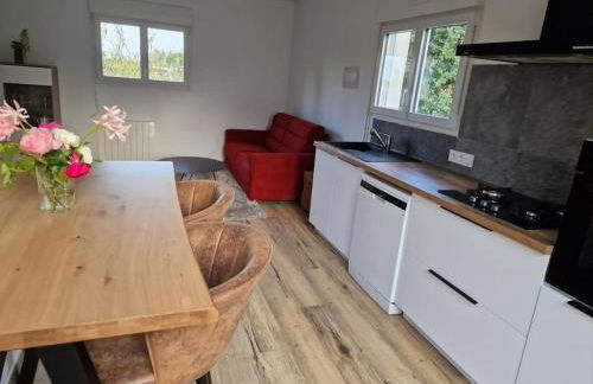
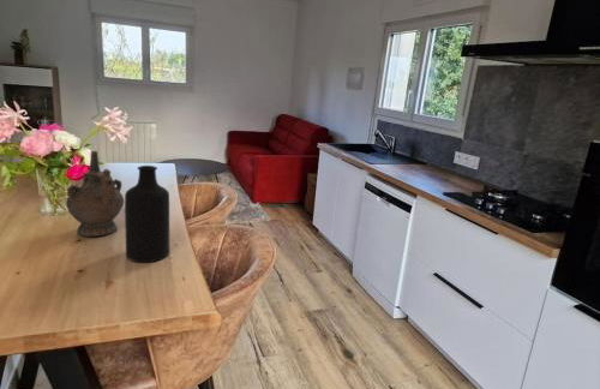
+ bottle (148, 211)
+ ceremonial vessel (97, 192)
